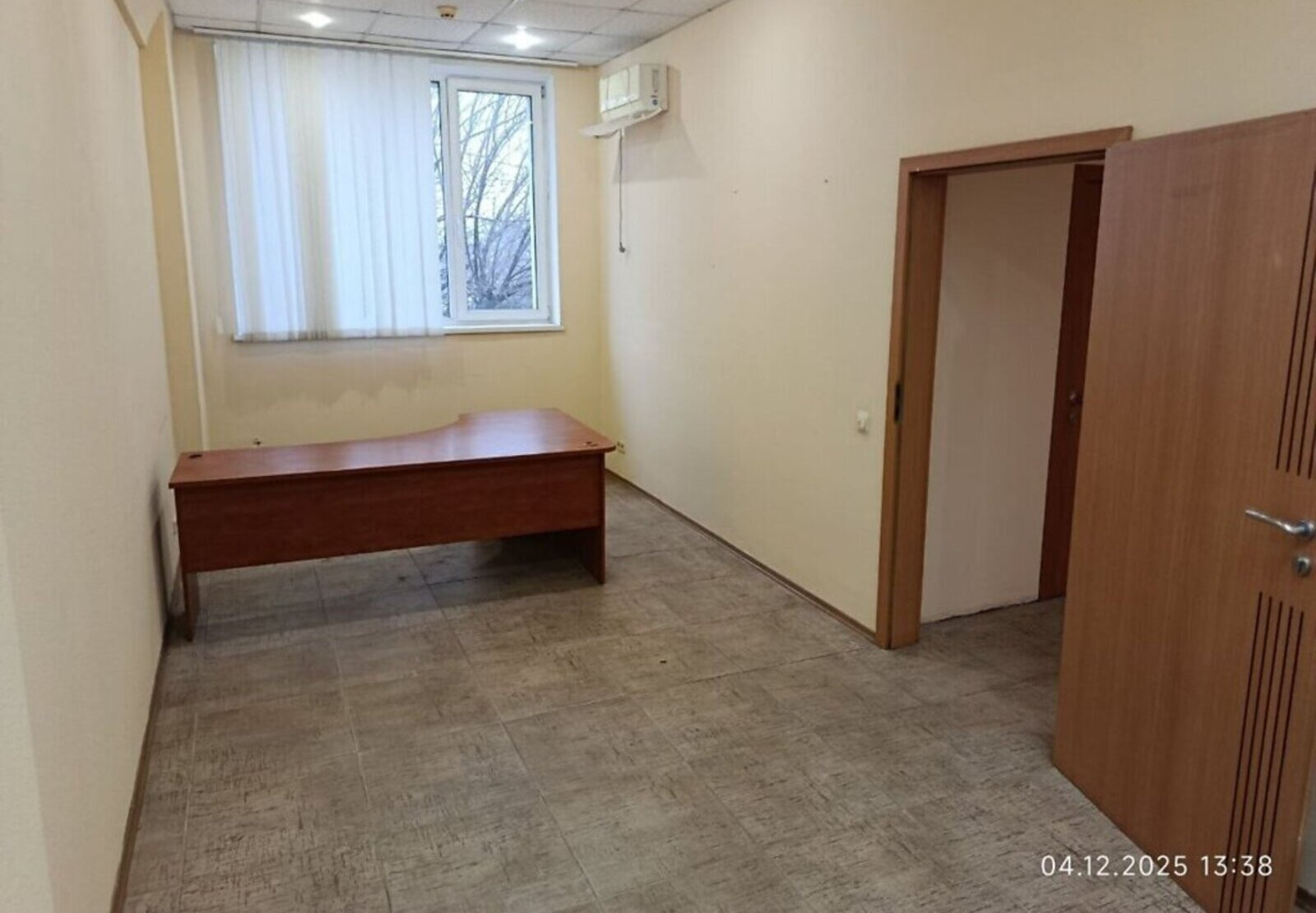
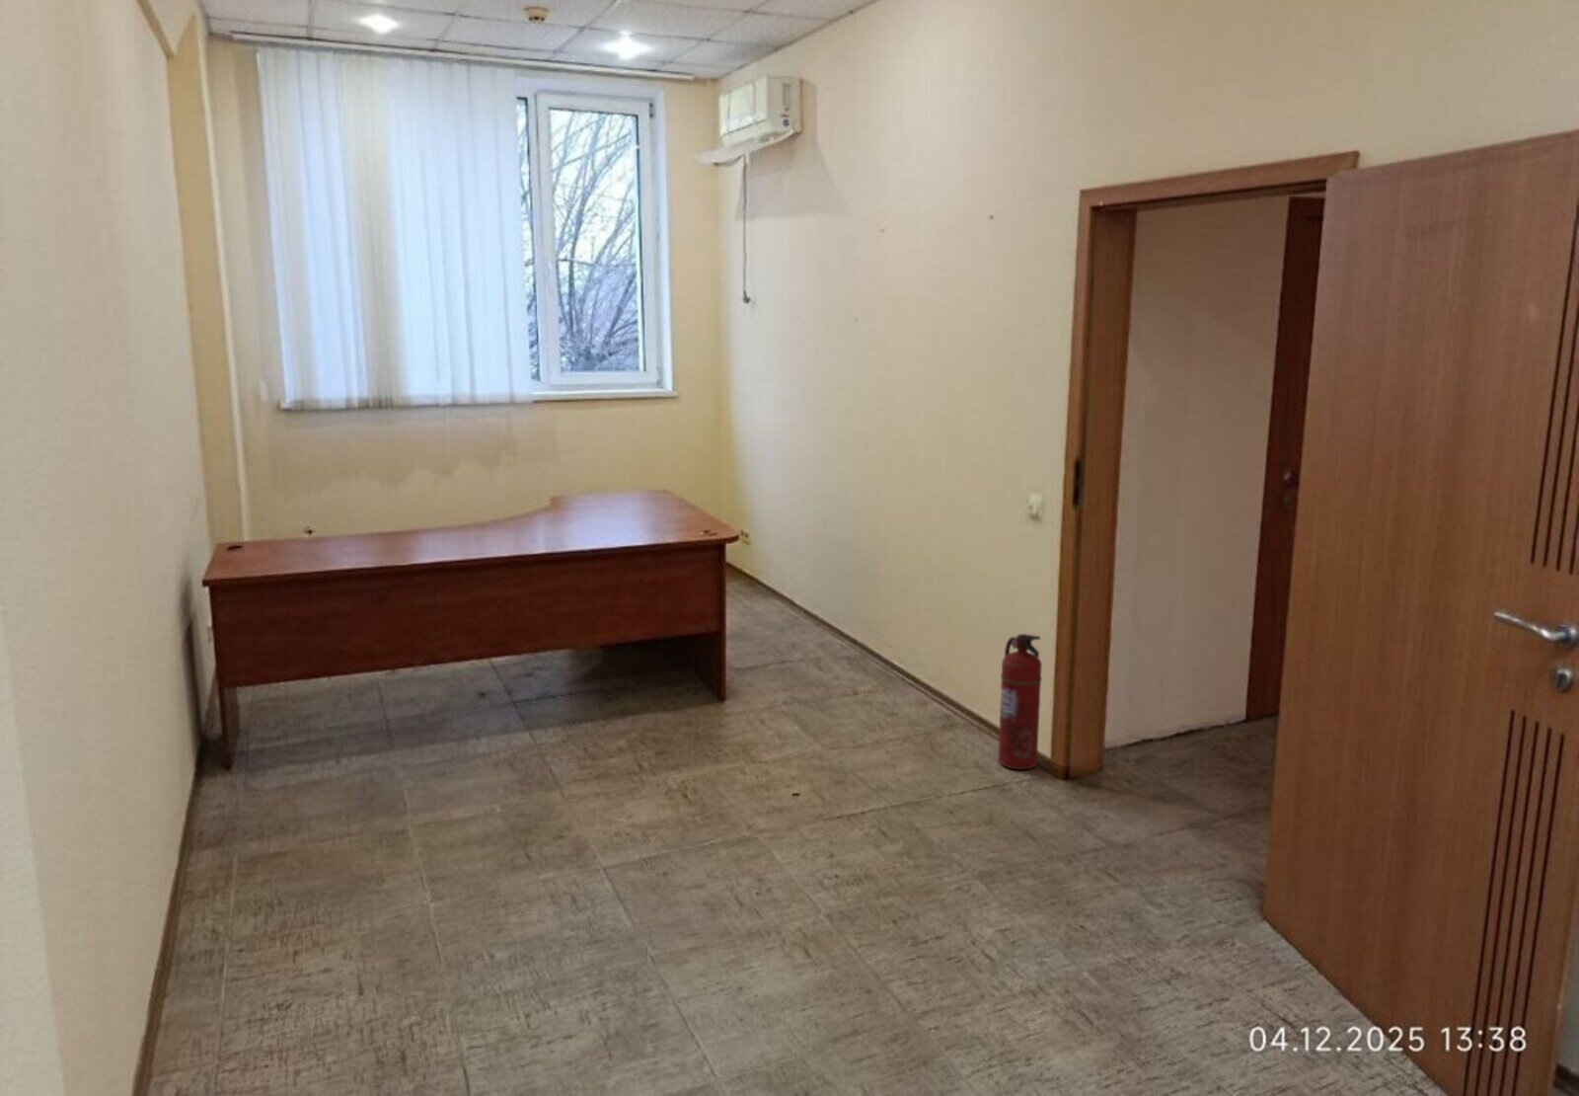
+ fire extinguisher (1020, 697)
